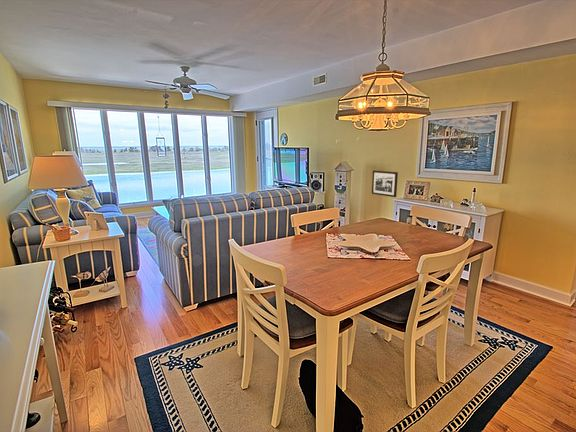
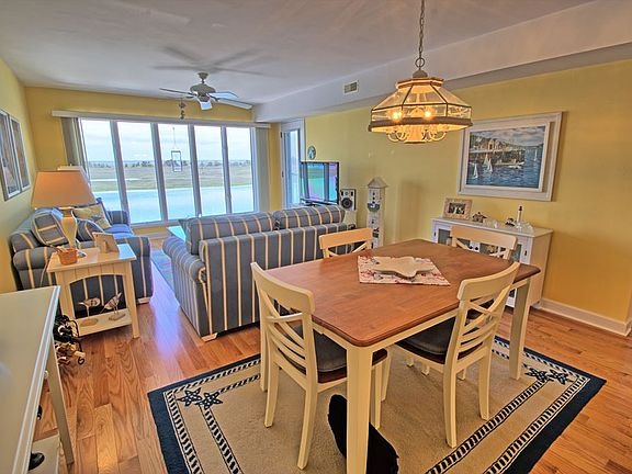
- picture frame (384, 183)
